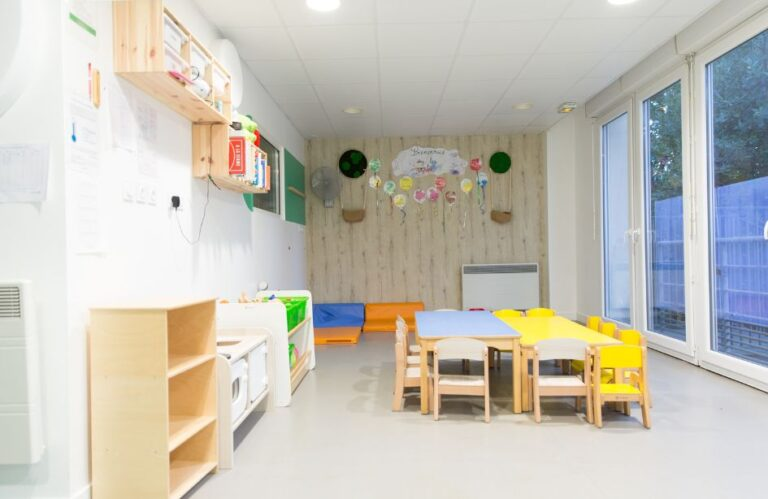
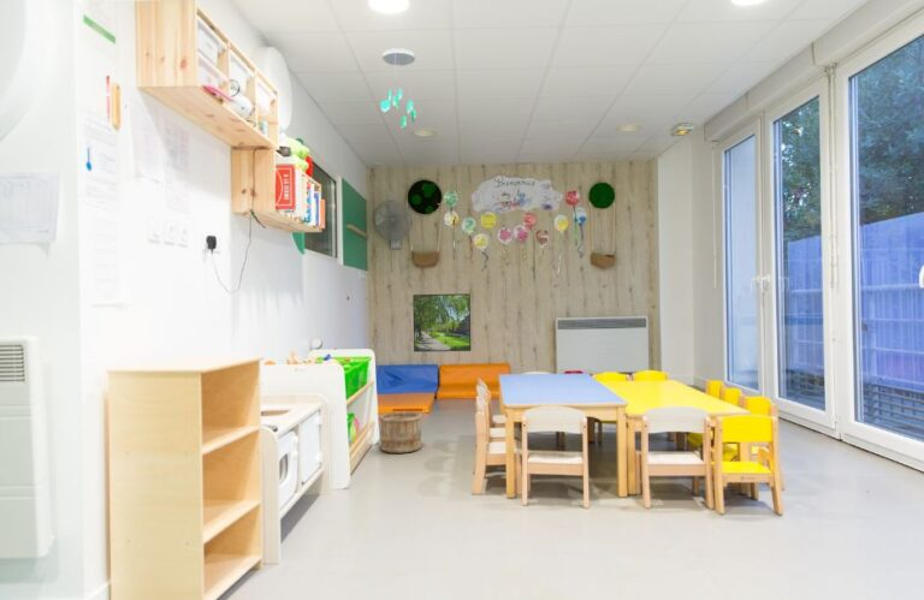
+ ceiling mobile (398, 90)
+ wooden bucket (401, 432)
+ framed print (442, 322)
